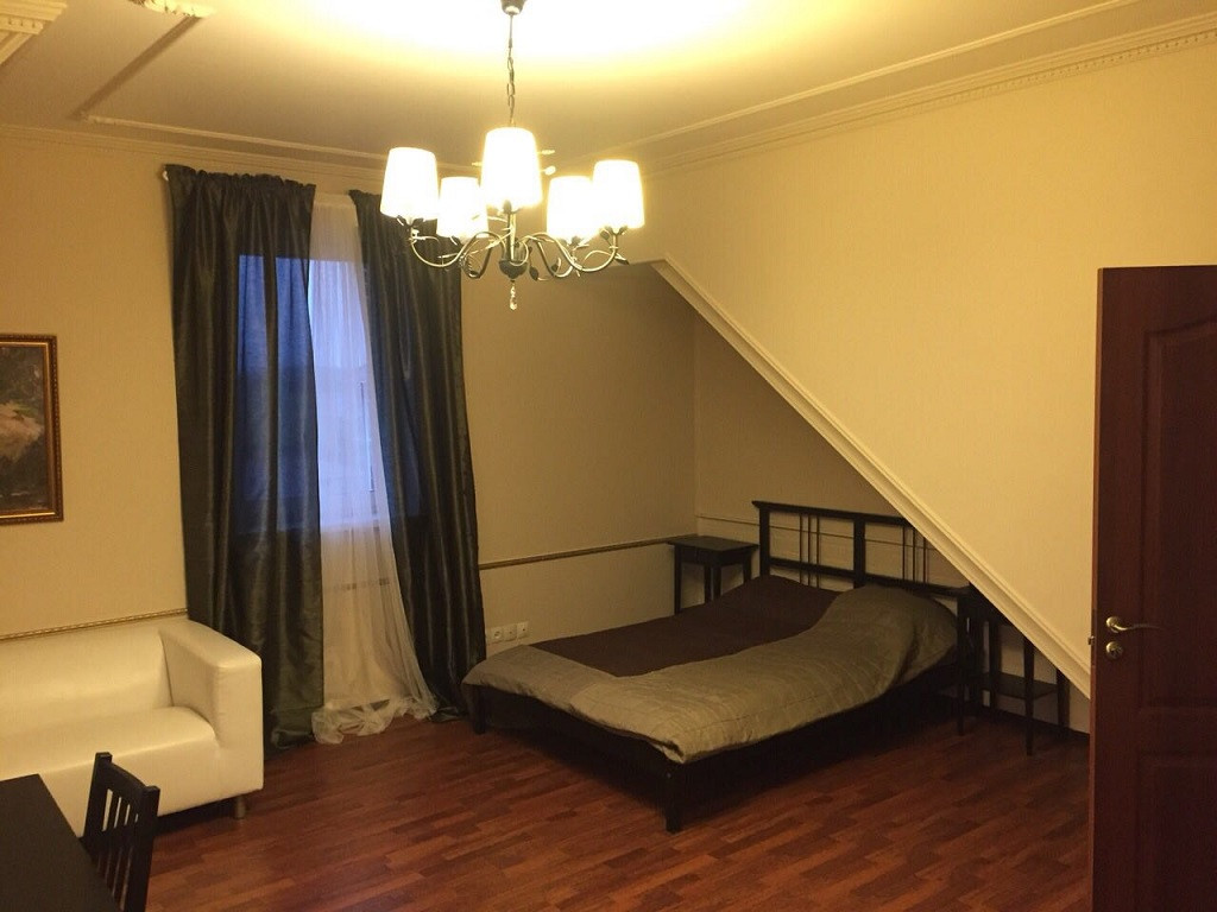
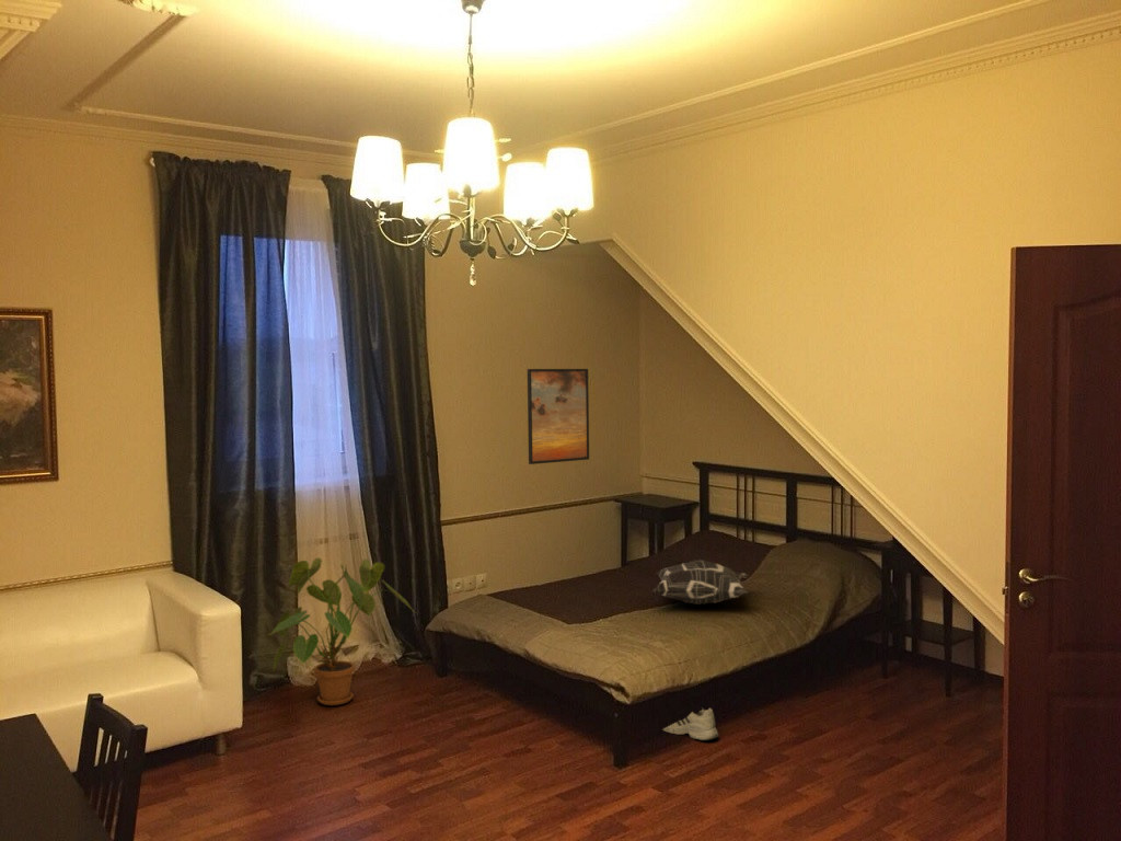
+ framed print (558, 415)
+ house plant (338, 626)
+ decorative pillow (702, 581)
+ shoe (685, 717)
